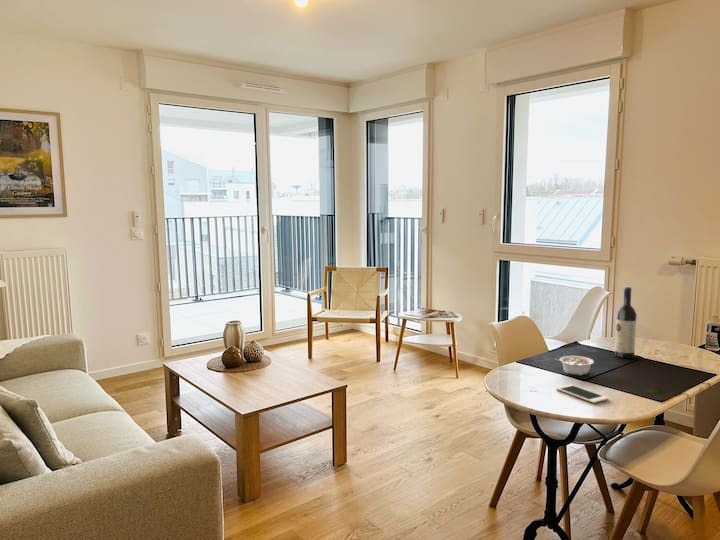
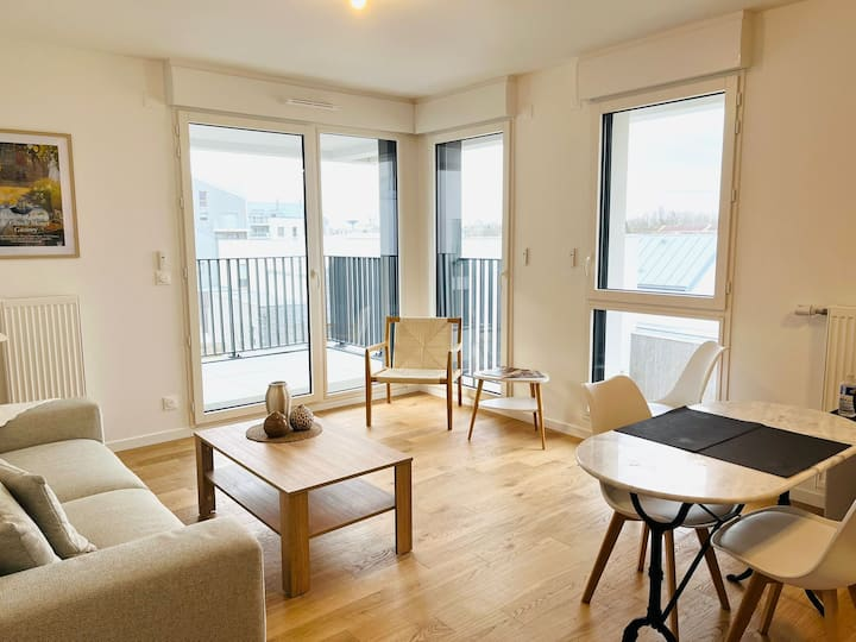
- cell phone (581, 393)
- legume (575, 365)
- wine bottle (626, 321)
